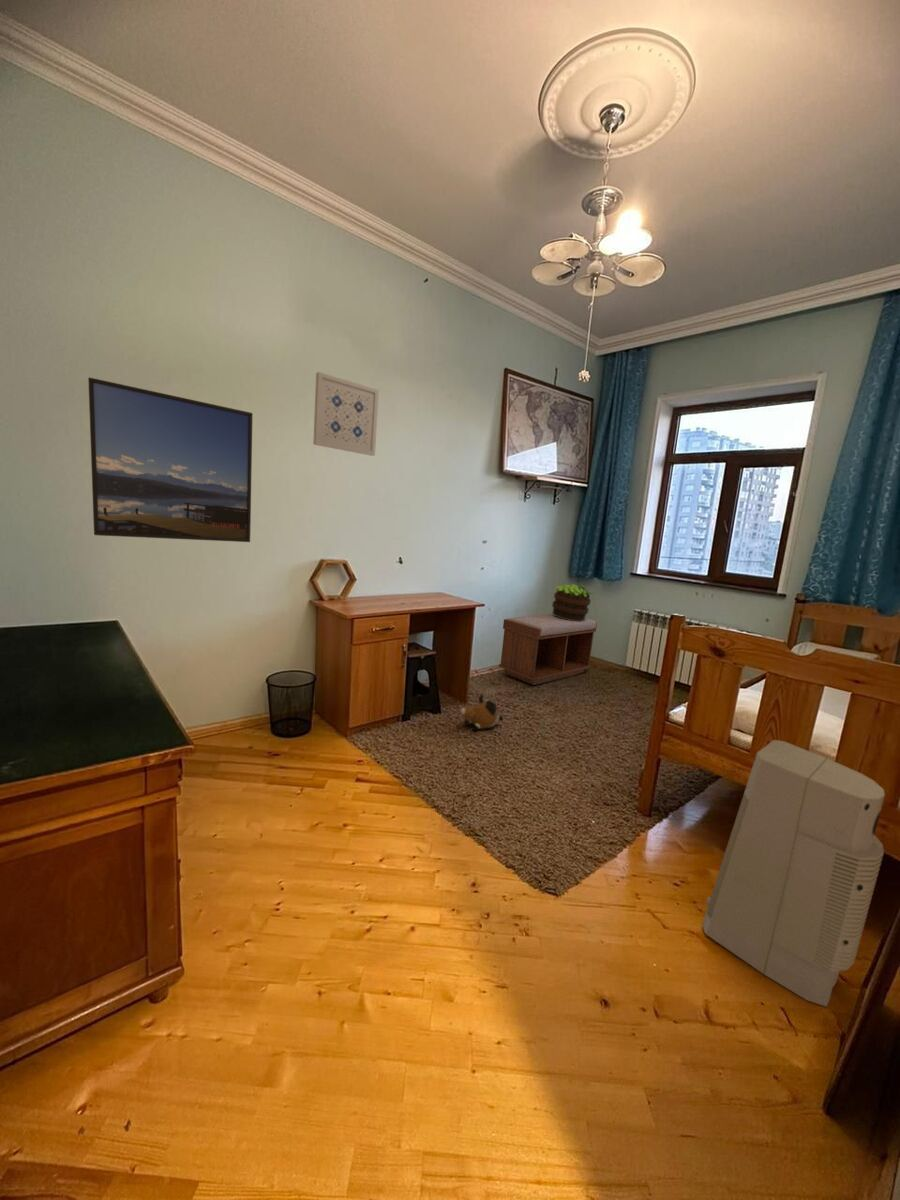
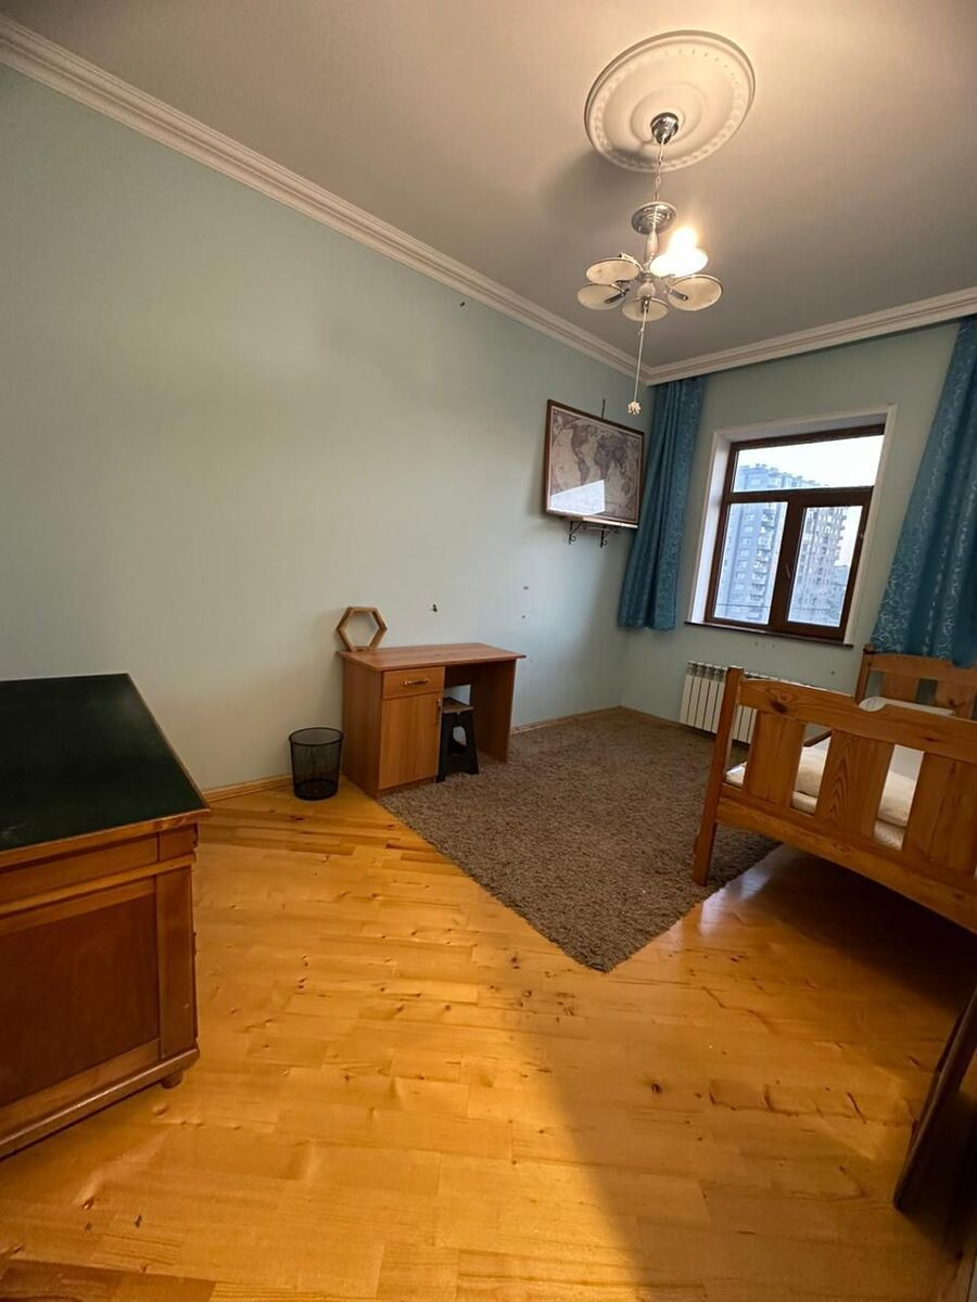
- air purifier (791, 861)
- wall art (347, 416)
- potted plant (570, 601)
- bench (549, 645)
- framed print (178, 469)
- plush toy (480, 711)
